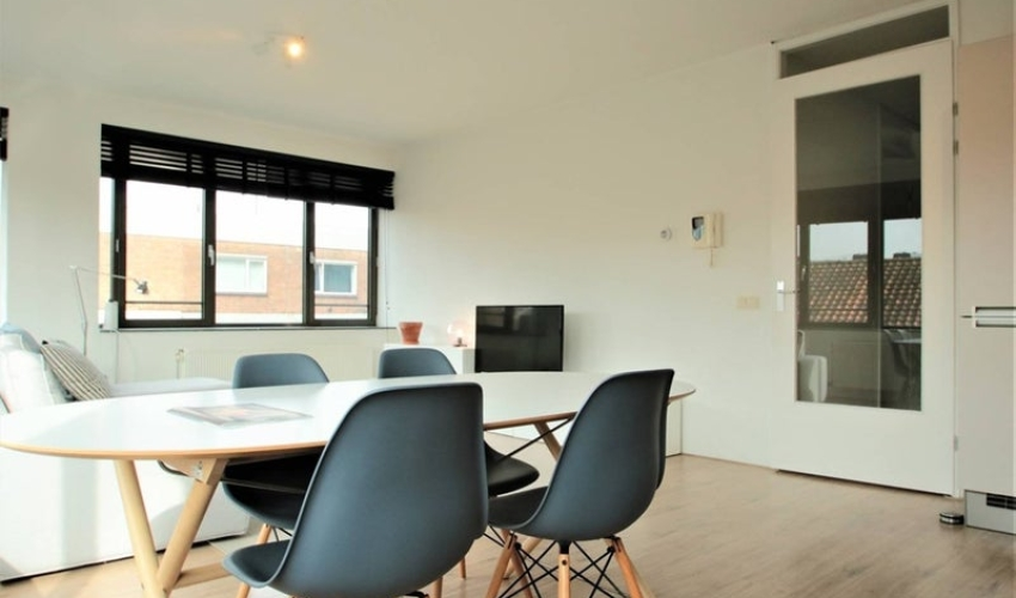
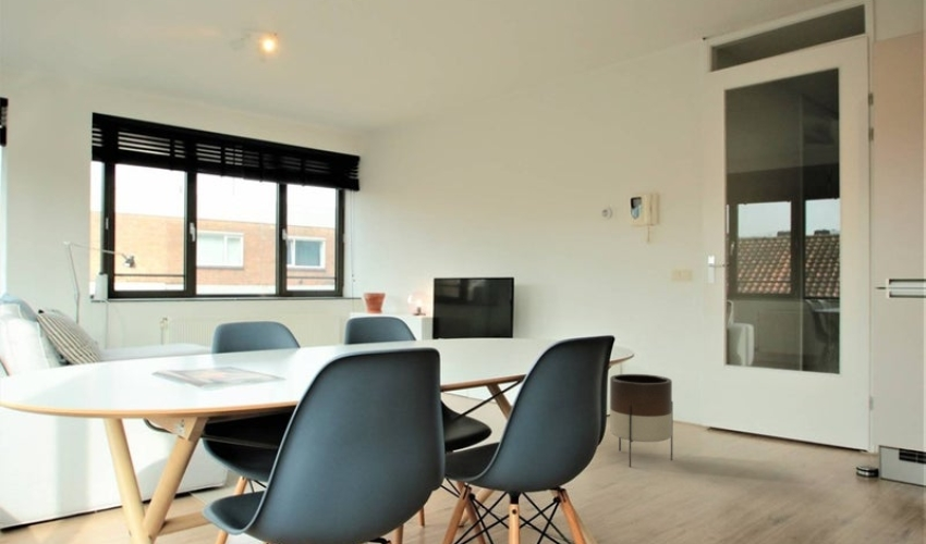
+ planter (641, 419)
